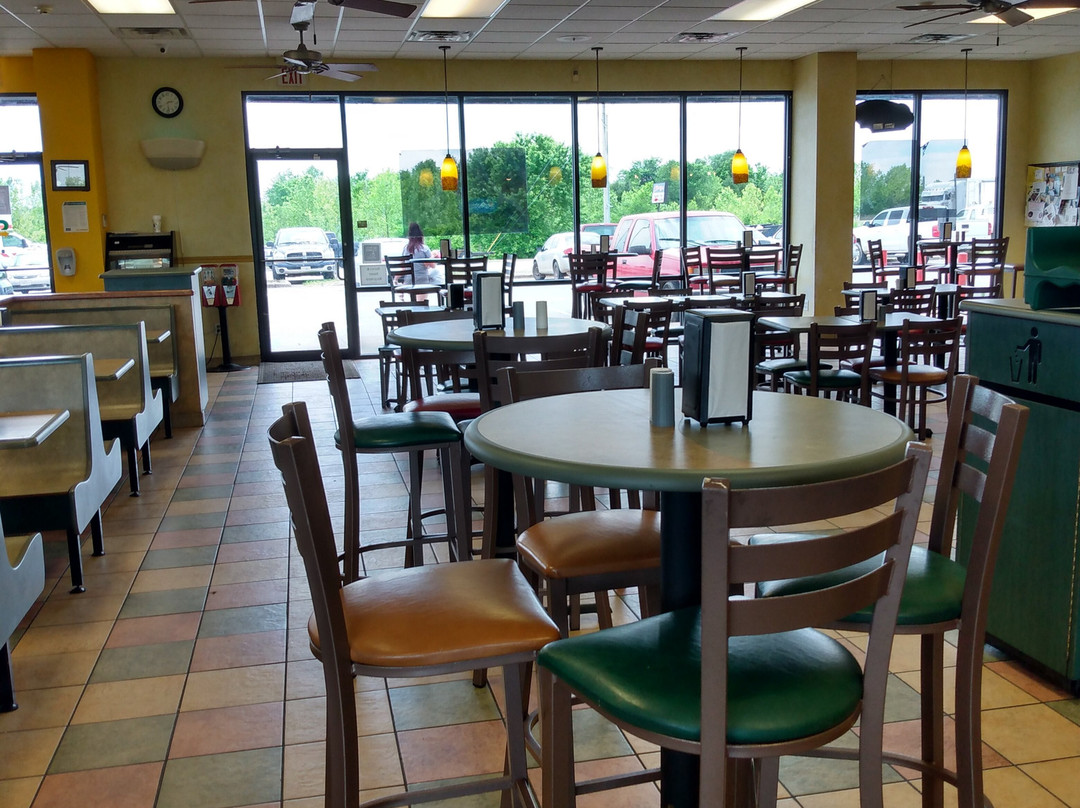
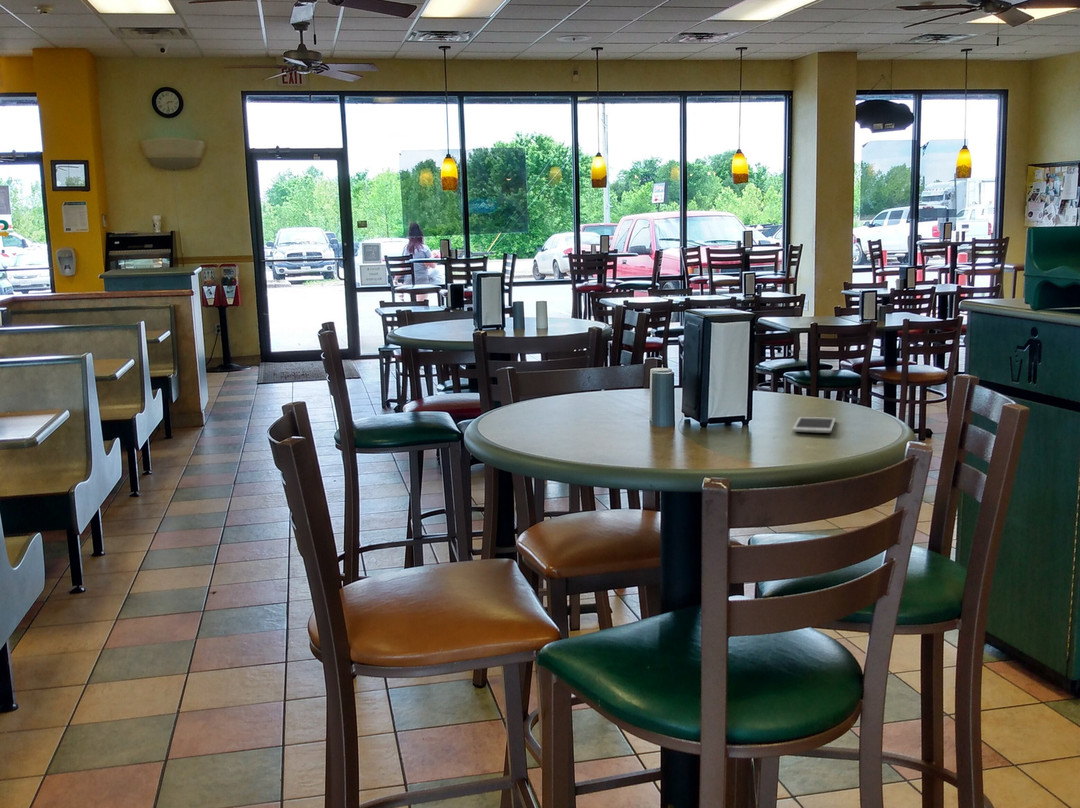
+ cell phone (814, 424)
